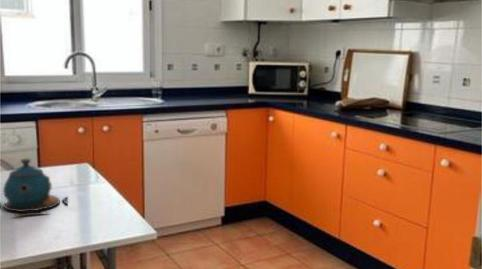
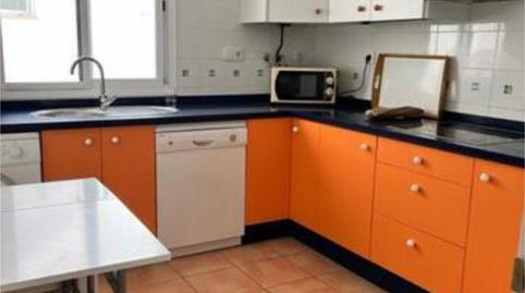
- teapot (30, 181)
